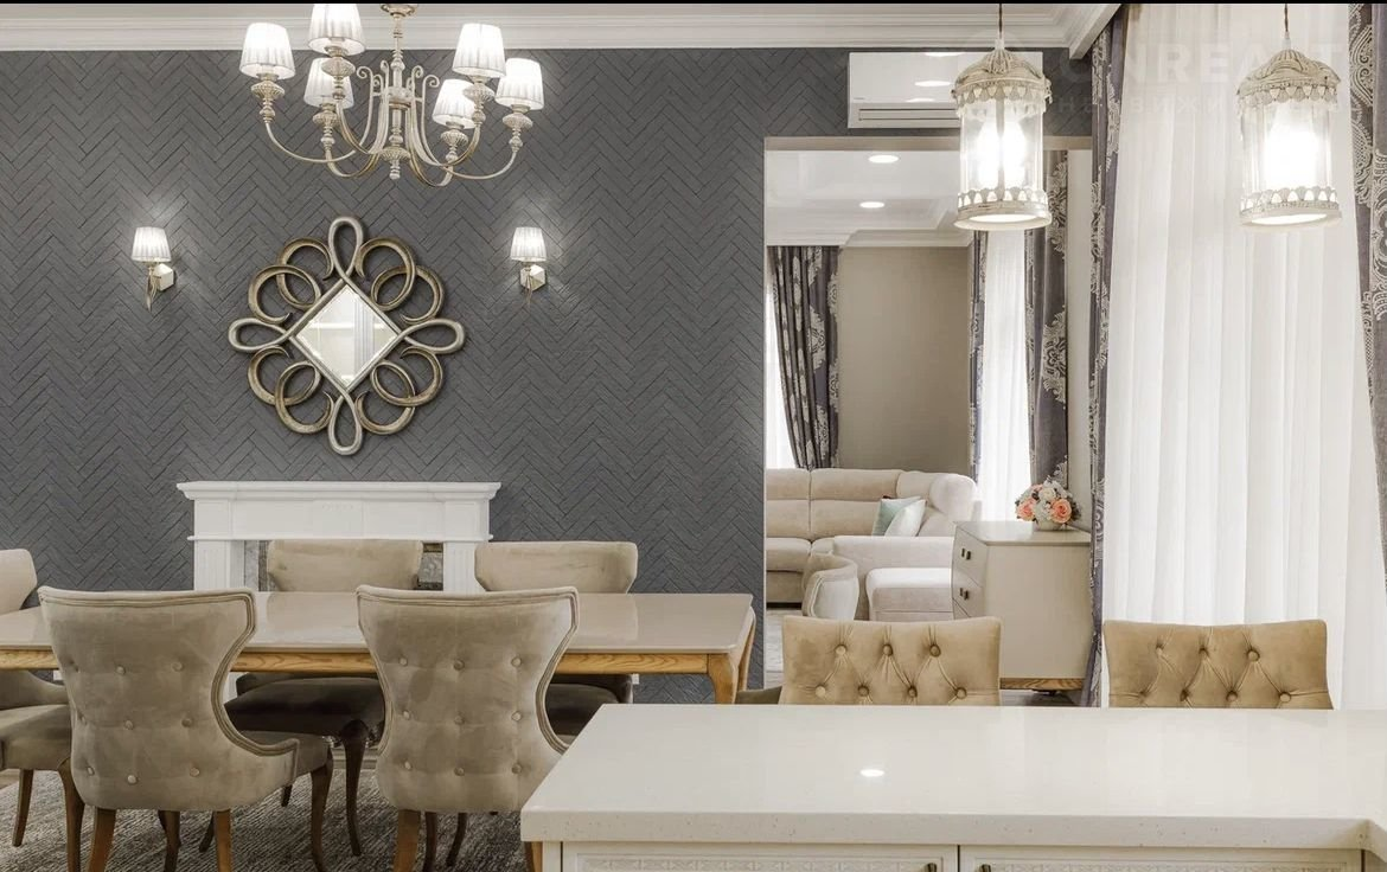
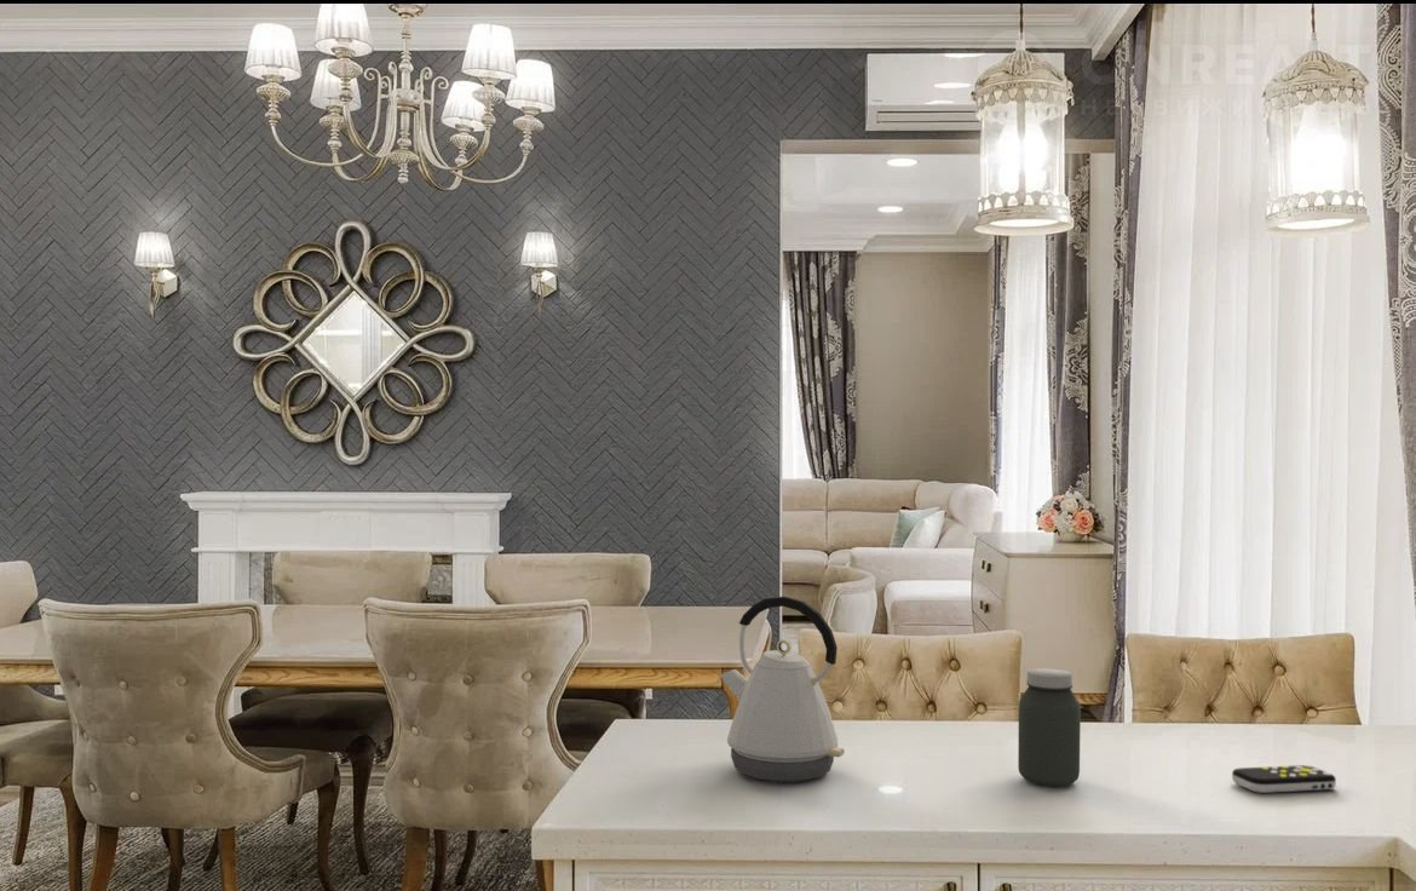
+ jar (1048, 726)
+ remote control (1283, 777)
+ kettle (779, 683)
